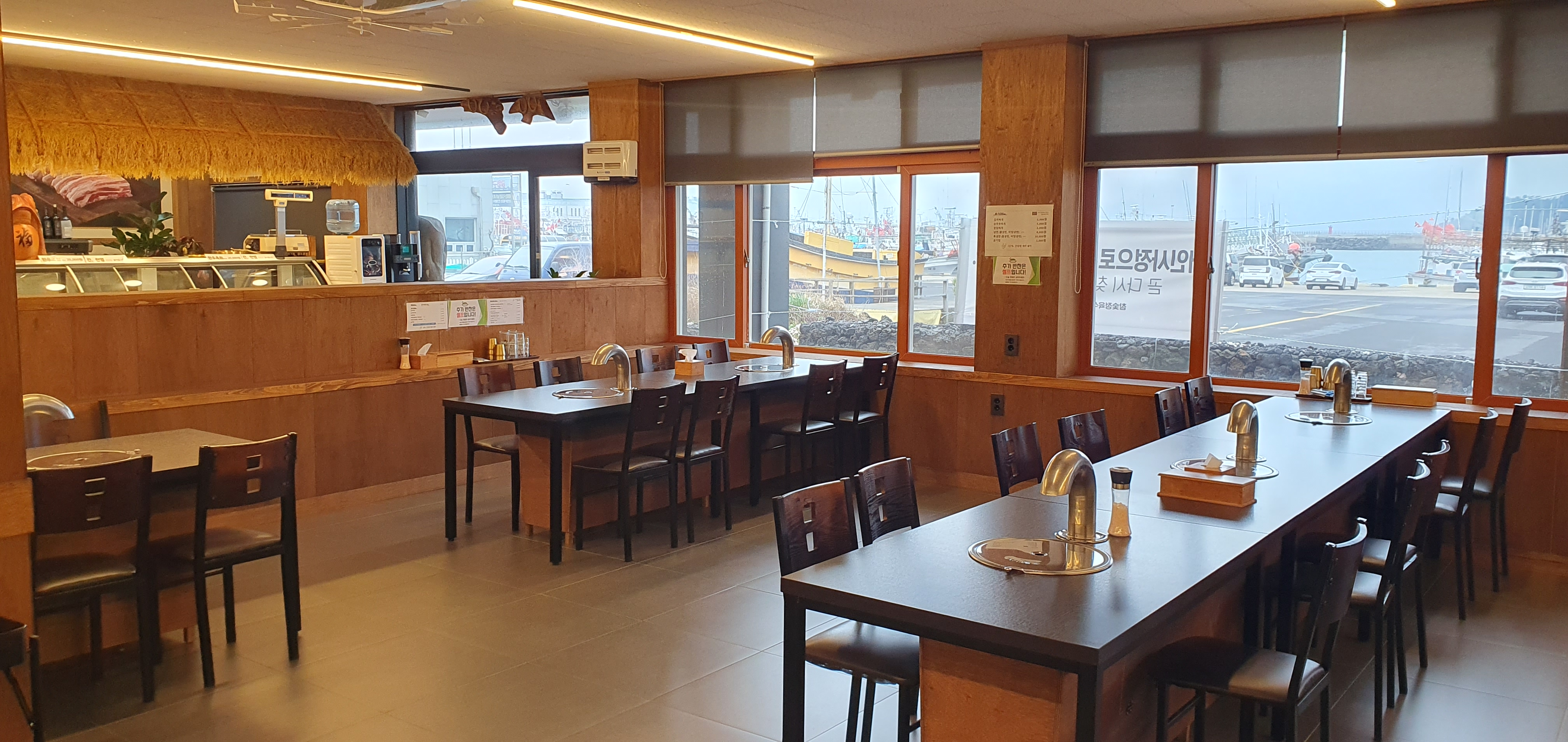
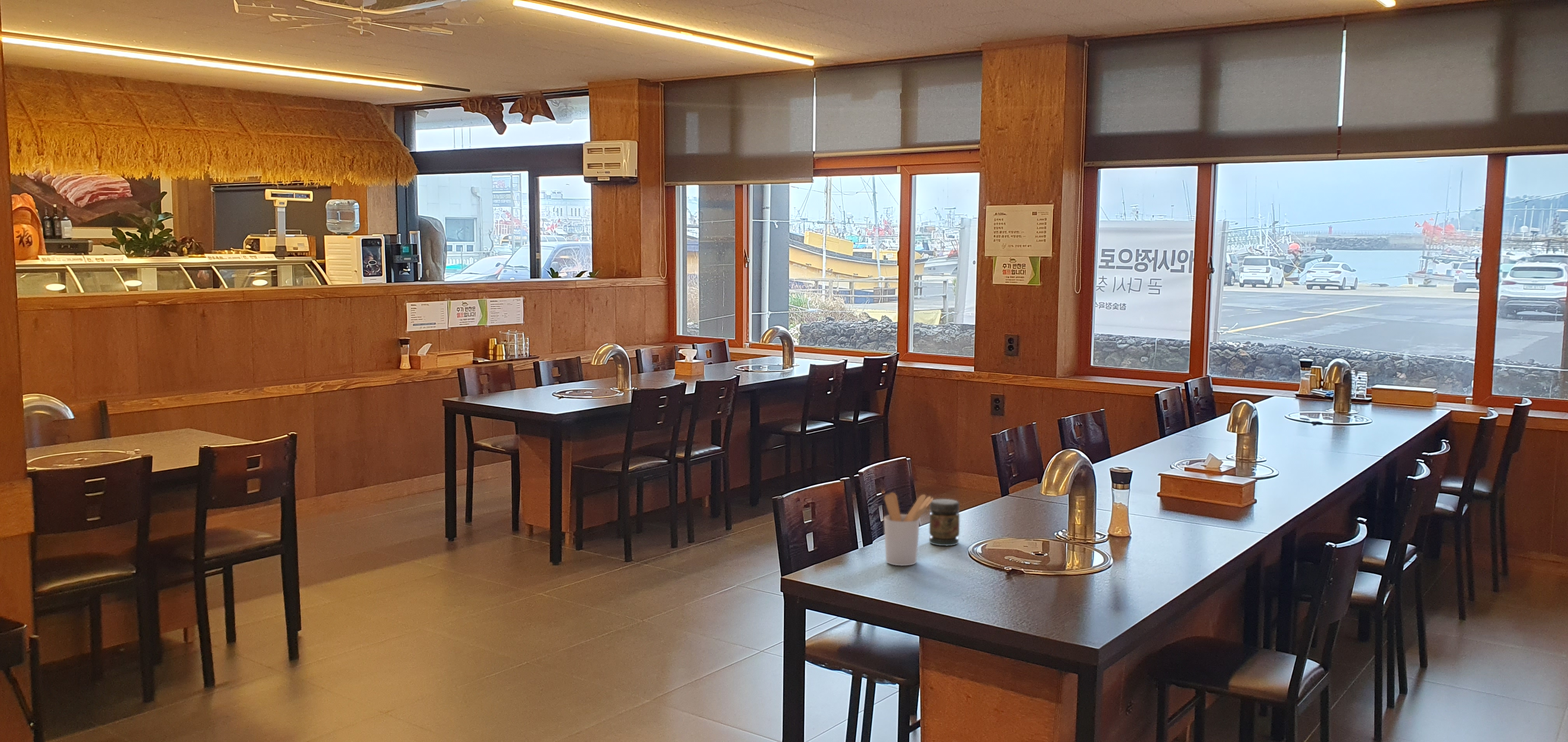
+ utensil holder (909, 528)
+ jar (944, 522)
